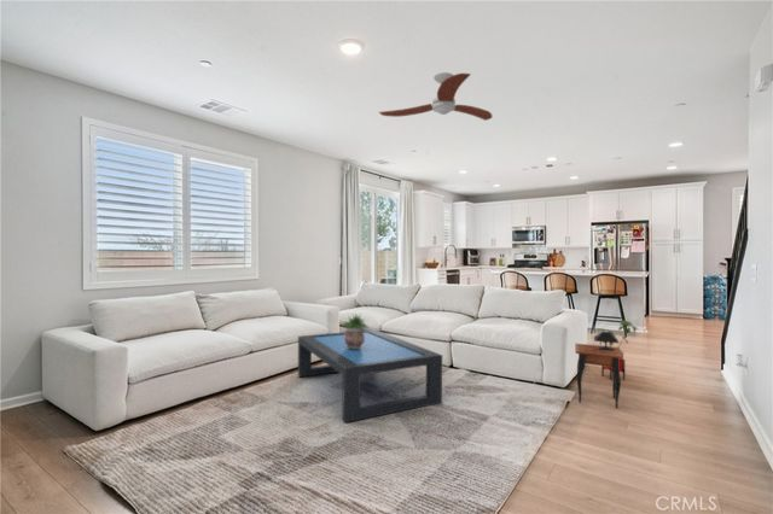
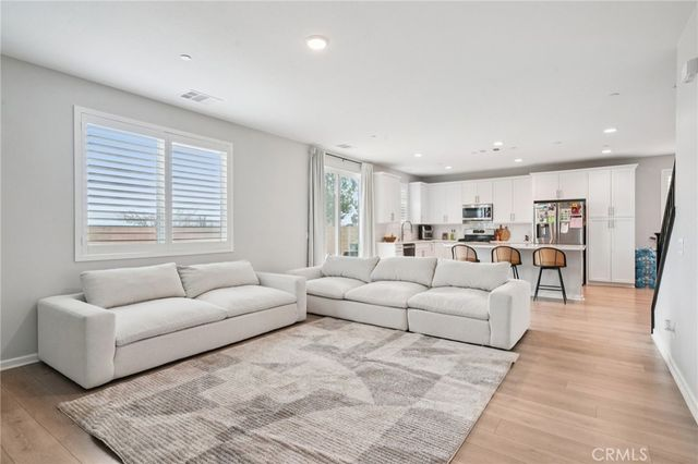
- coffee table (362, 366)
- side table (597, 364)
- house plant (618, 346)
- ceiling fan (437, 92)
- potted plant (354, 328)
